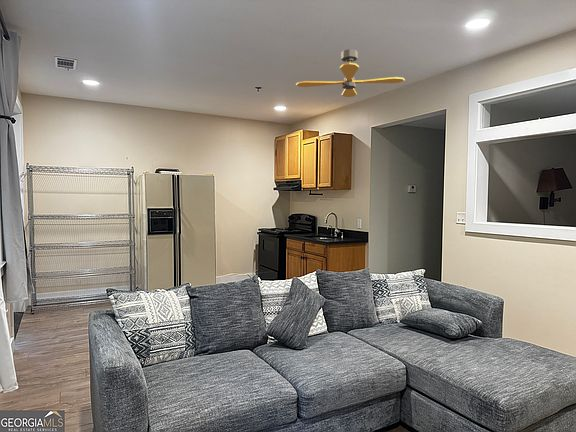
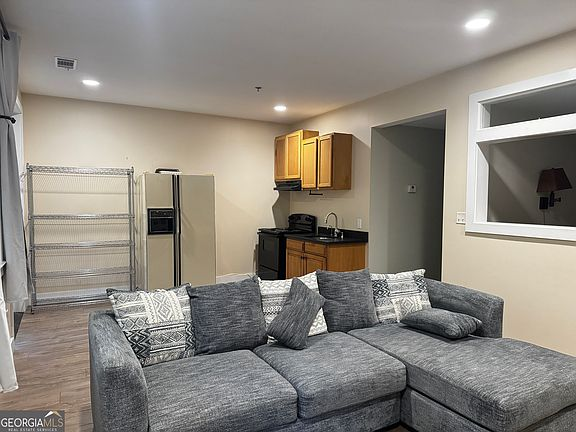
- ceiling fan (349, 69)
